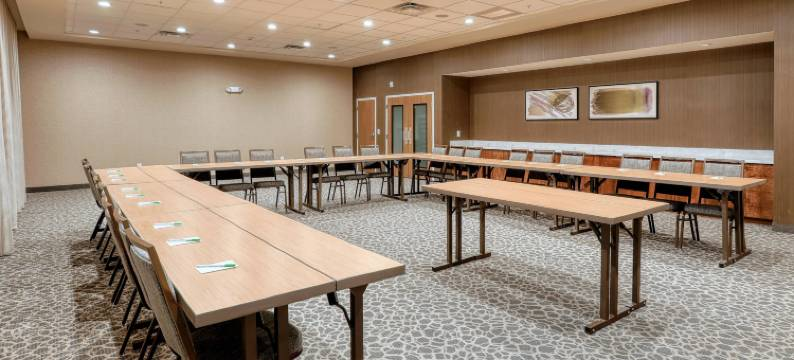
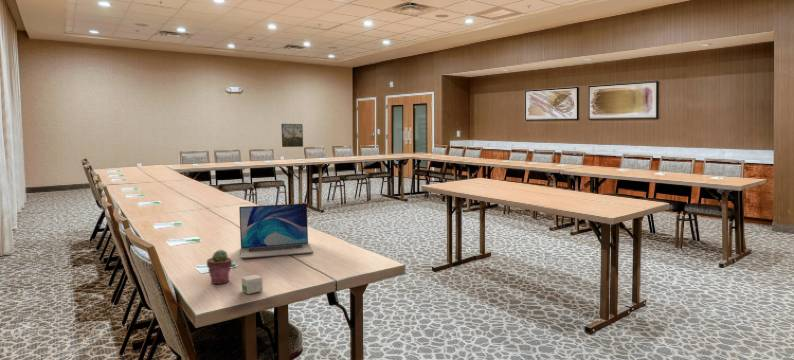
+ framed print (292, 135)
+ potted succulent (219, 266)
+ small box (252, 284)
+ laptop (275, 229)
